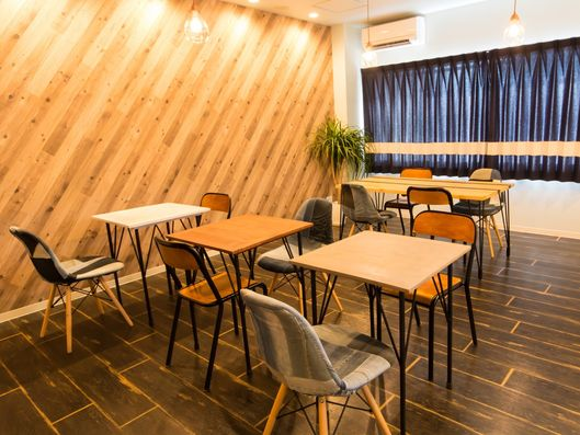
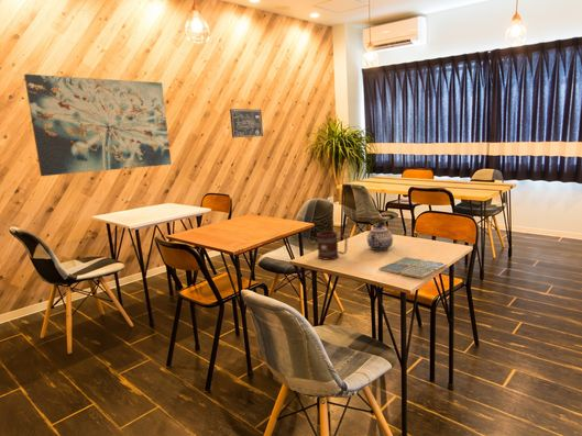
+ mug (331, 245)
+ wall art (246, 123)
+ wall art (107, 125)
+ teapot (380, 236)
+ drink coaster (413, 267)
